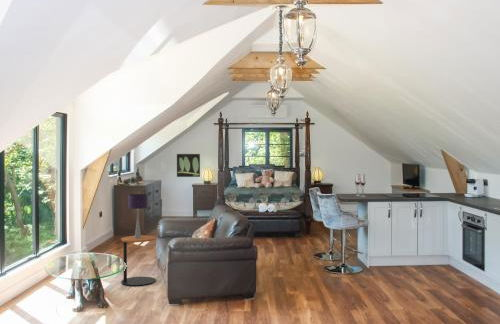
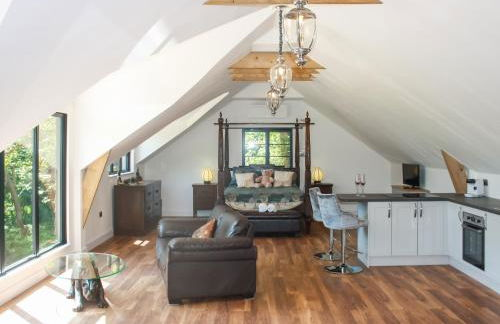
- side table (126, 259)
- table lamp (137, 215)
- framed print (188, 165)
